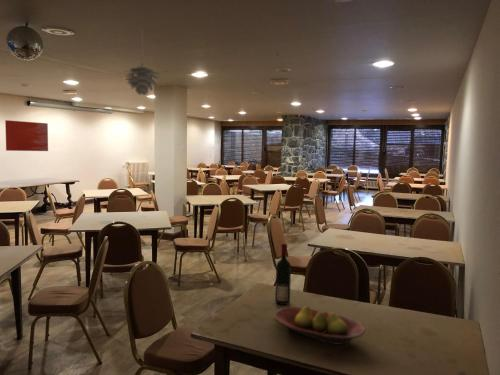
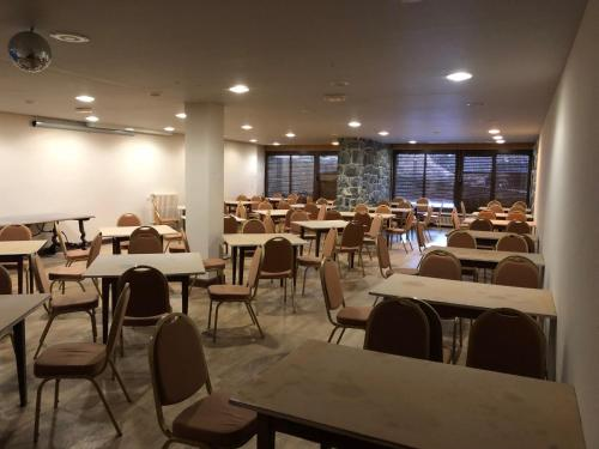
- wall art (27, 136)
- pendant light (142, 63)
- alcohol (283, 273)
- fruit bowl (317, 322)
